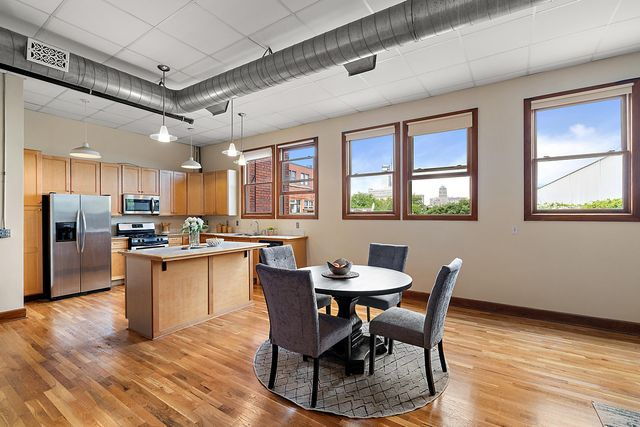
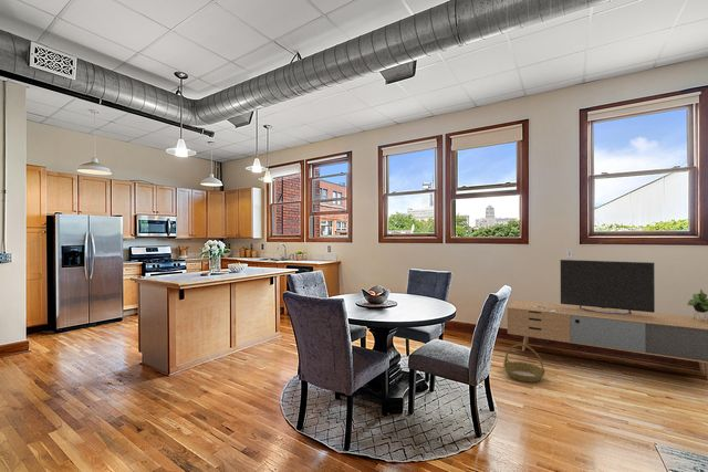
+ basket (523, 363)
+ media console (604, 311)
